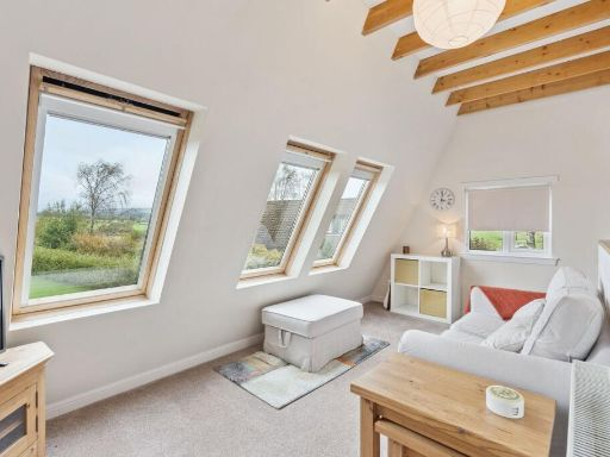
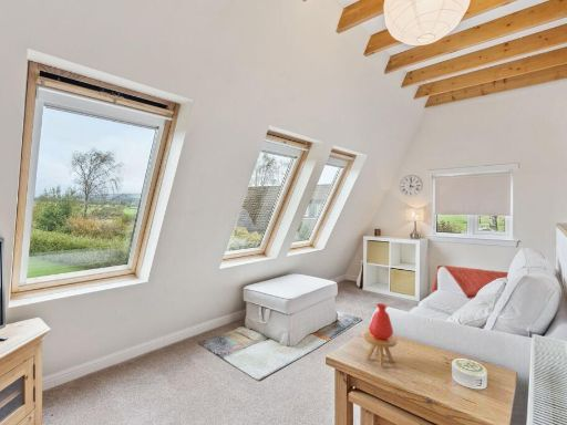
+ vase (380, 332)
